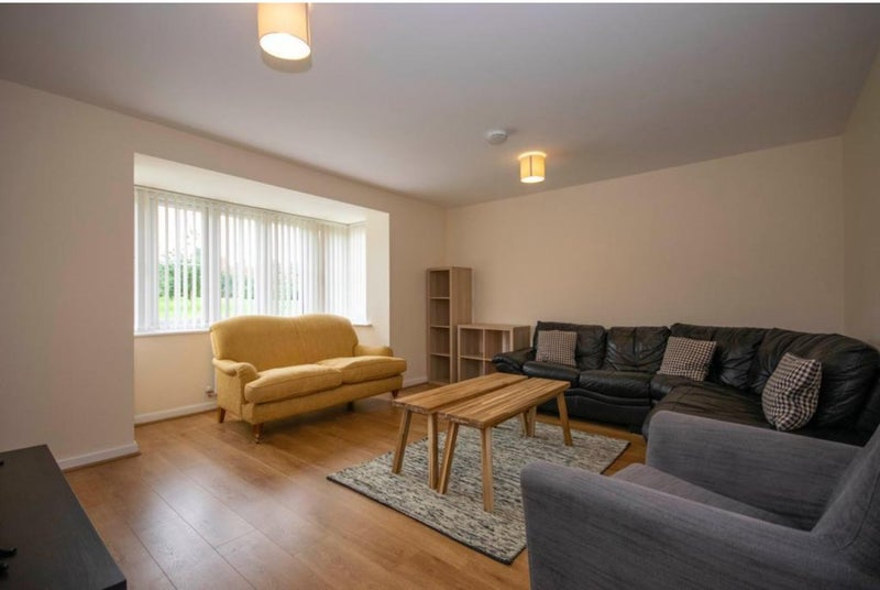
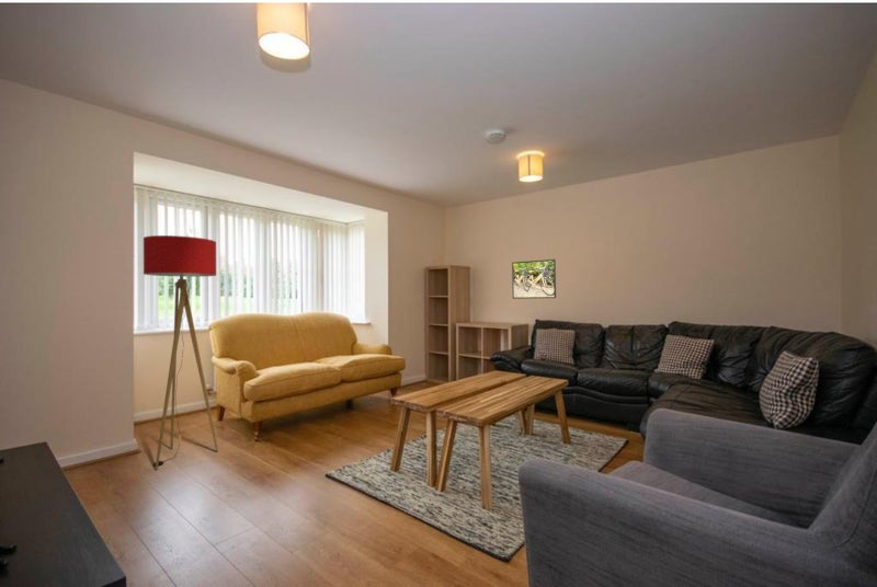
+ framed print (533, 279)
+ floor lamp (183, 344)
